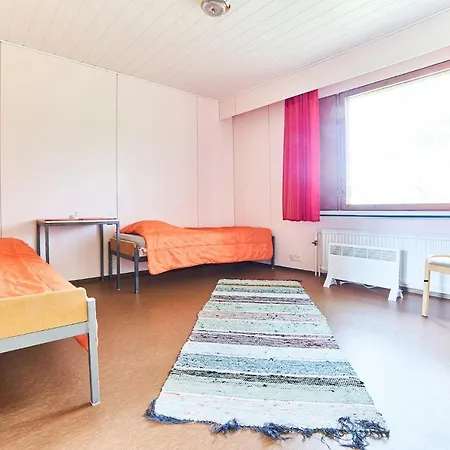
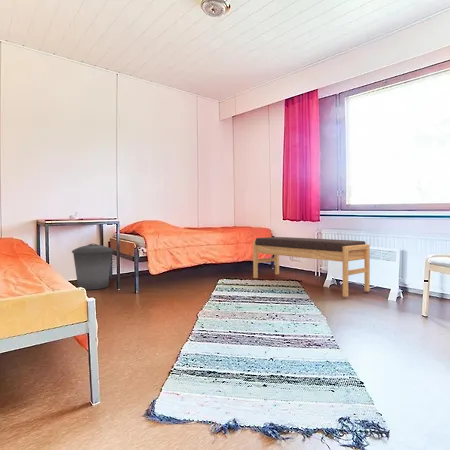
+ trash can (92, 265)
+ bench (305, 257)
